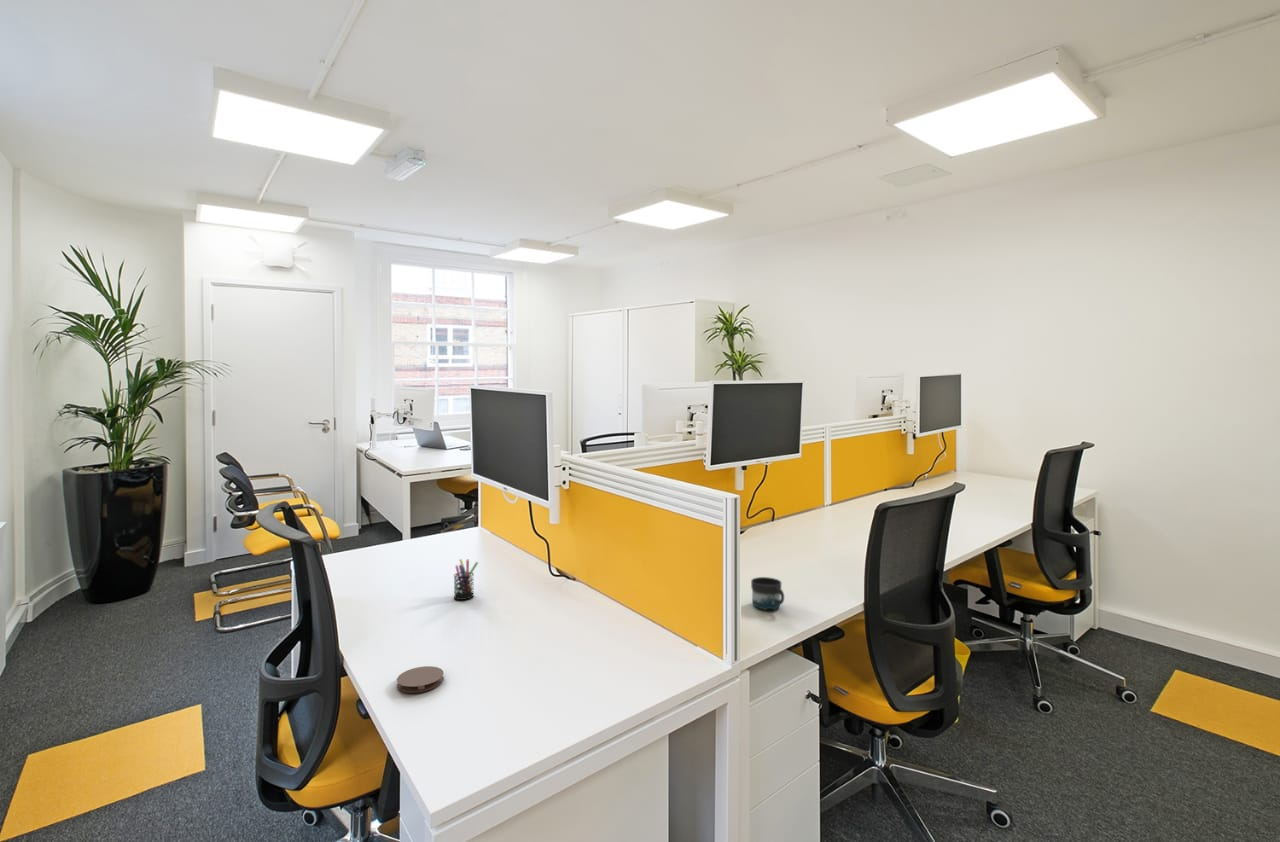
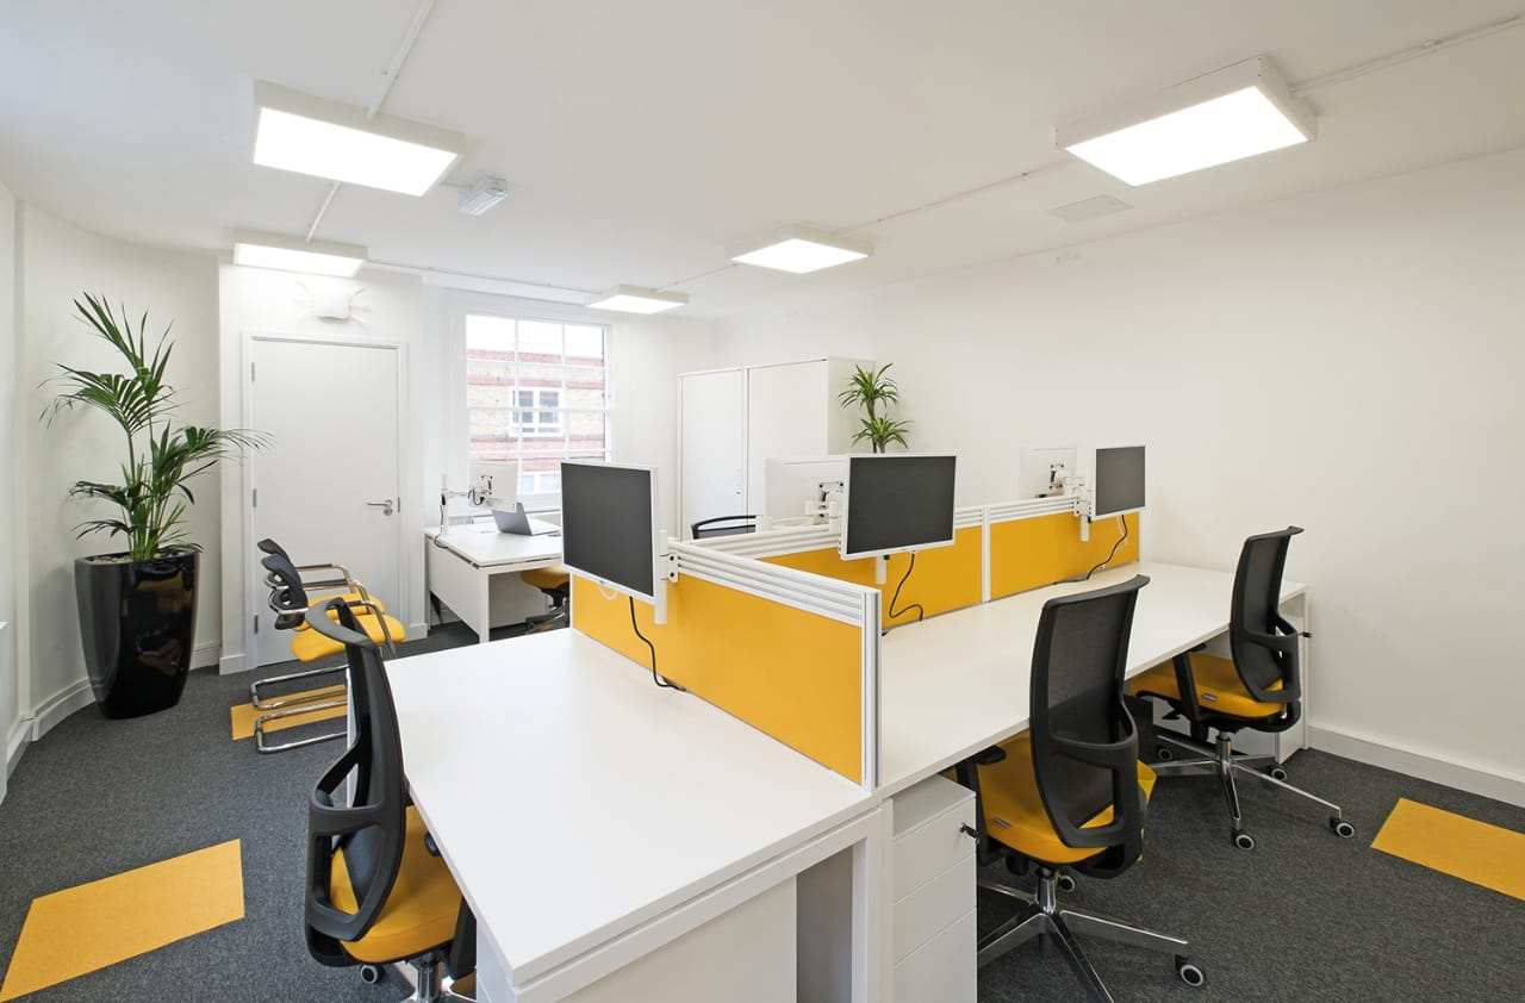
- coaster (420, 679)
- pen holder (466, 577)
- mug (769, 594)
